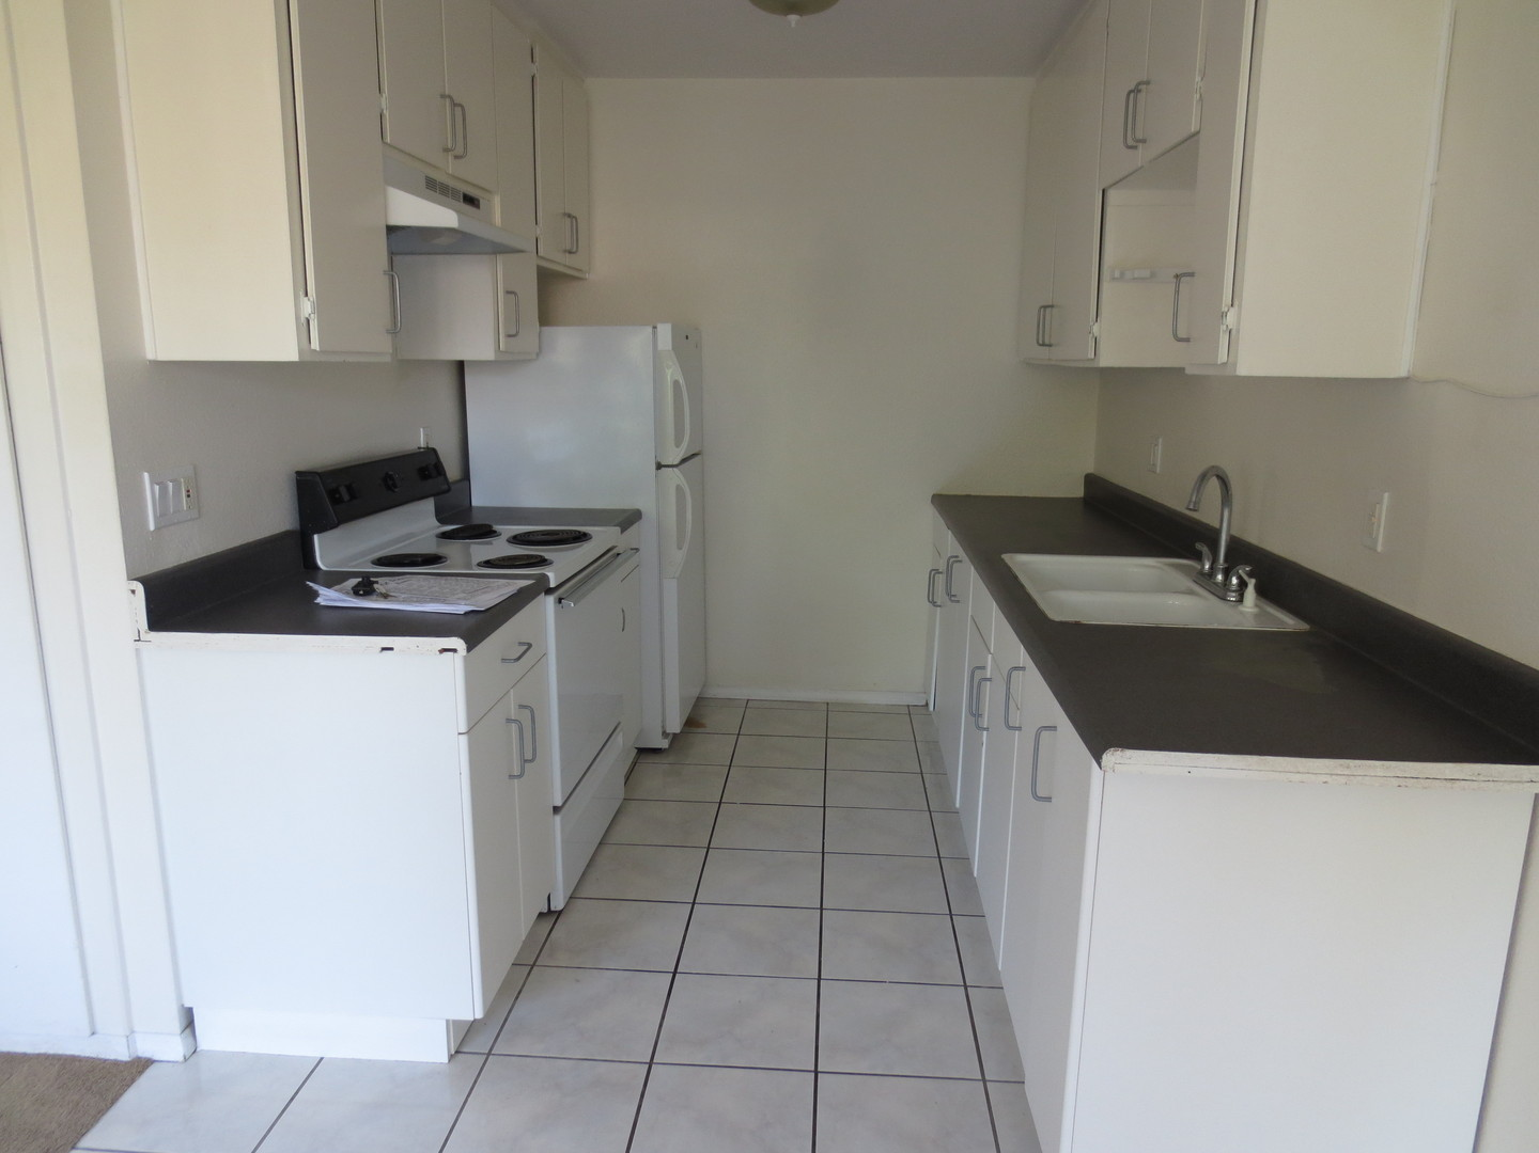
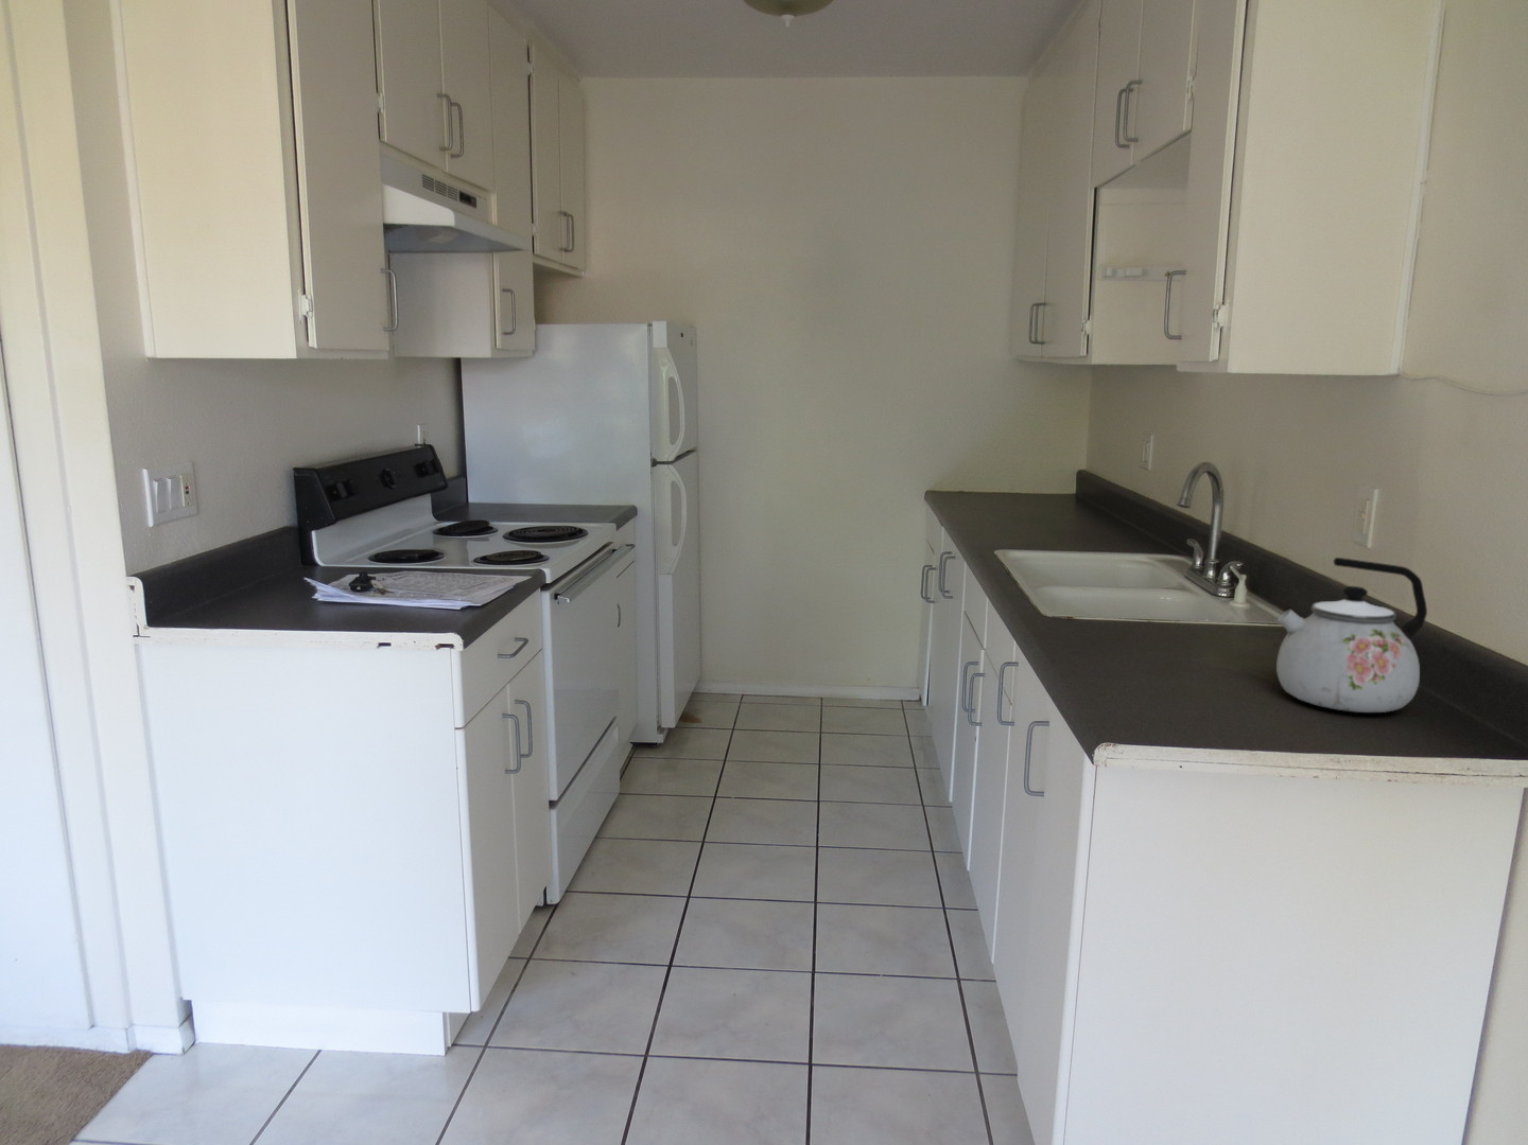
+ kettle (1349, 630)
